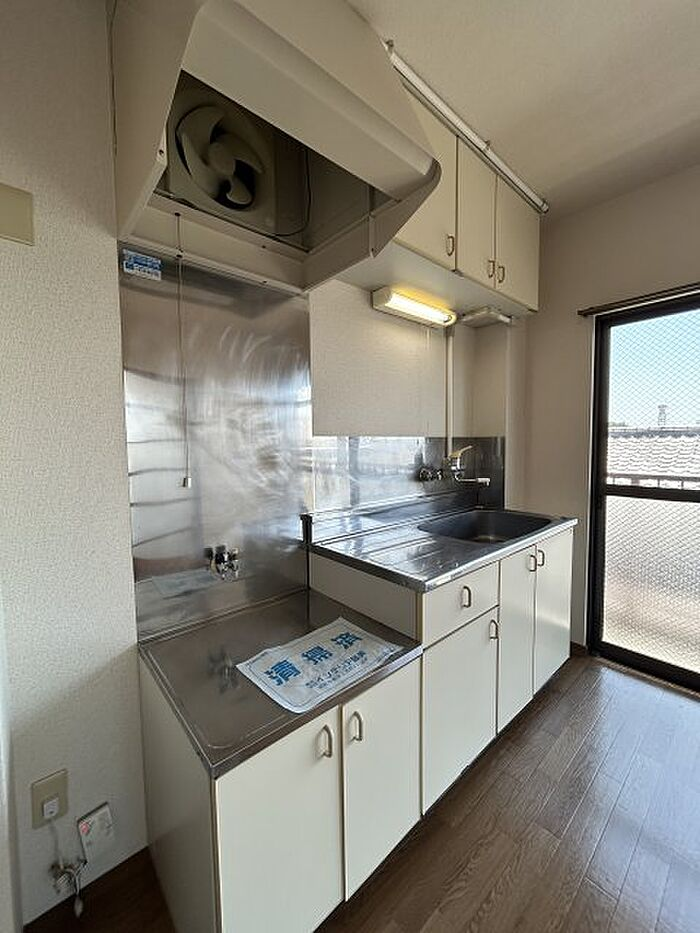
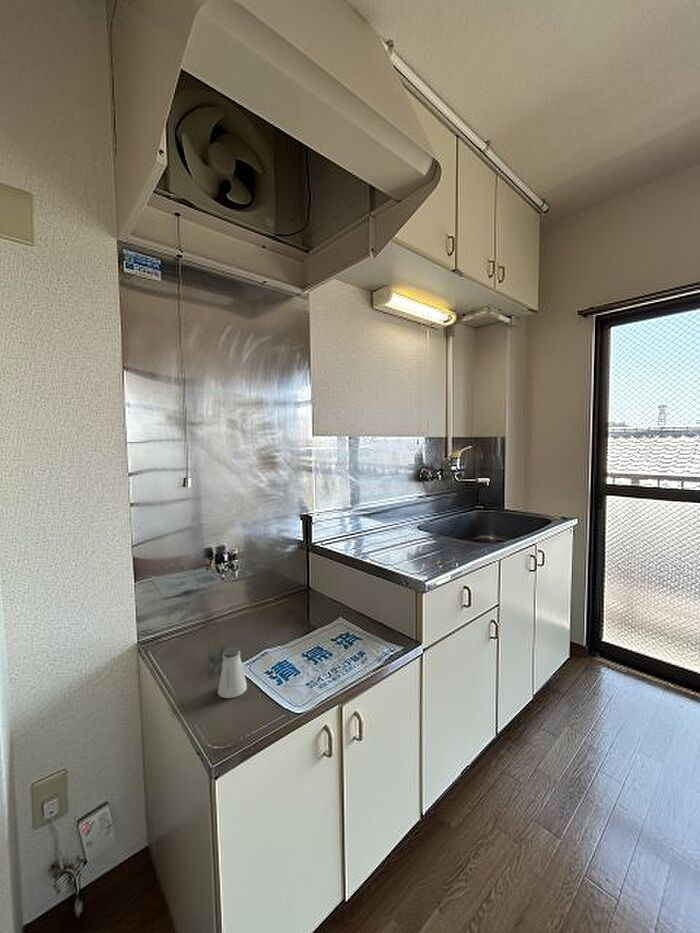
+ saltshaker (231, 670)
